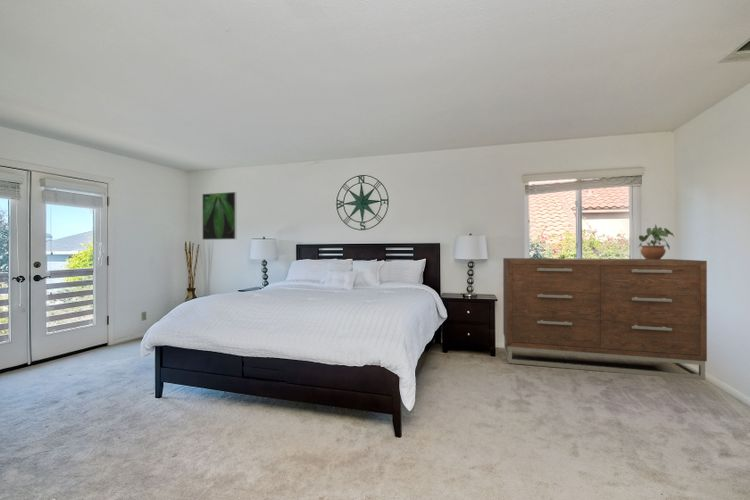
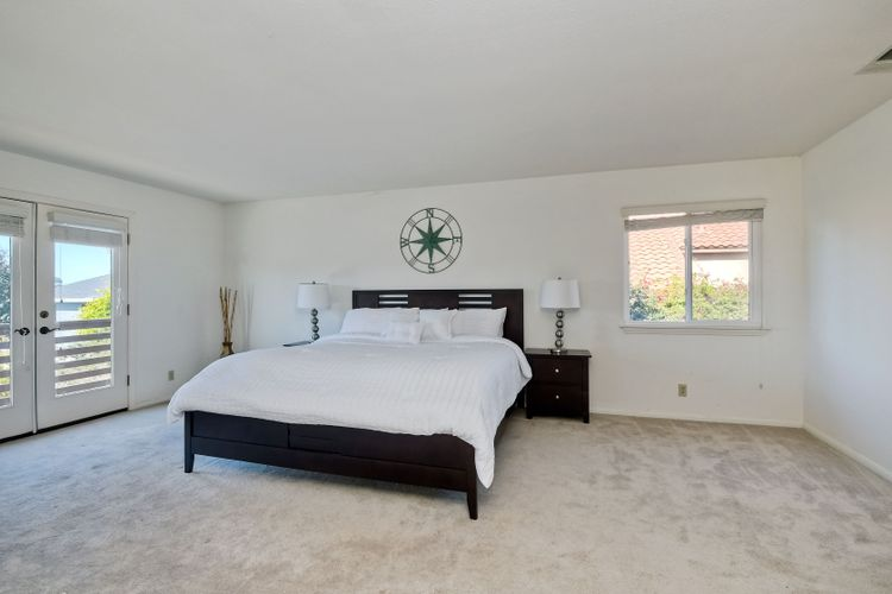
- potted plant (654, 241)
- dresser (590, 310)
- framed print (219, 216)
